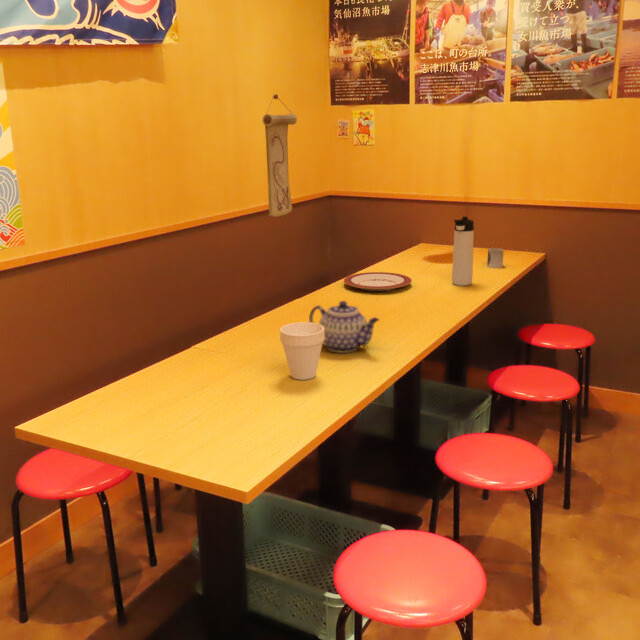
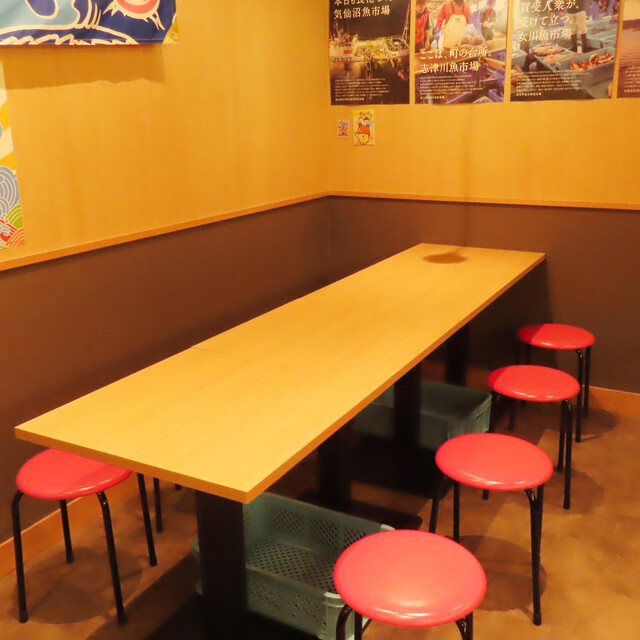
- cup (494, 257)
- wall scroll (281, 156)
- cup (302, 352)
- thermos bottle (461, 251)
- plate (377, 282)
- teapot (343, 324)
